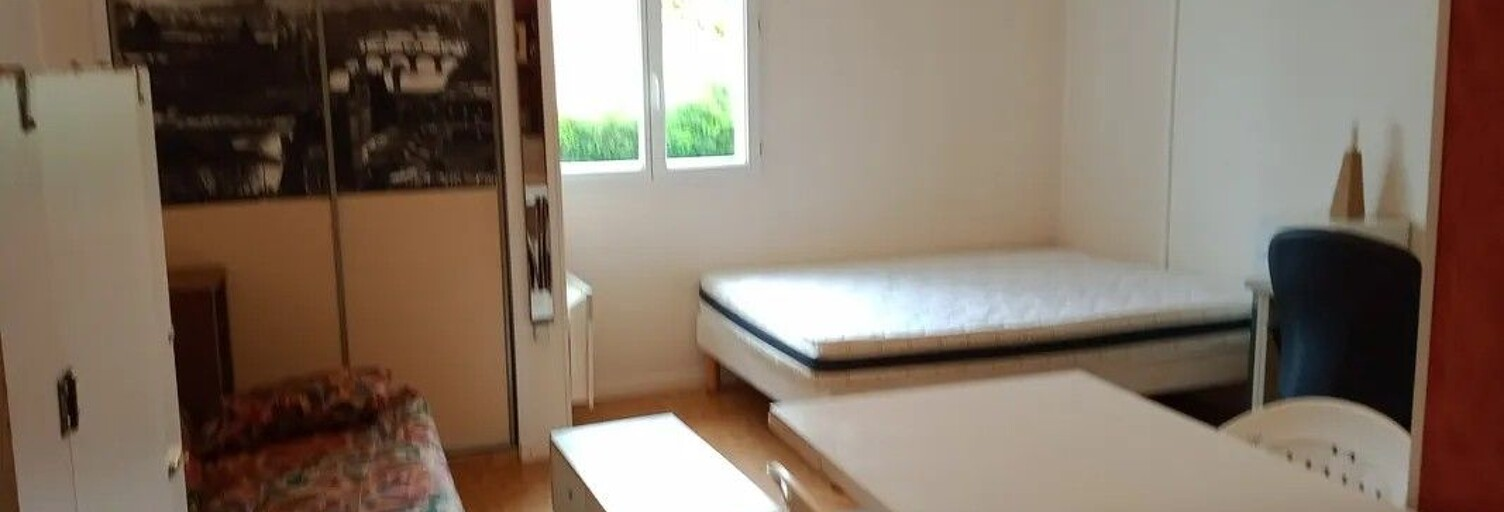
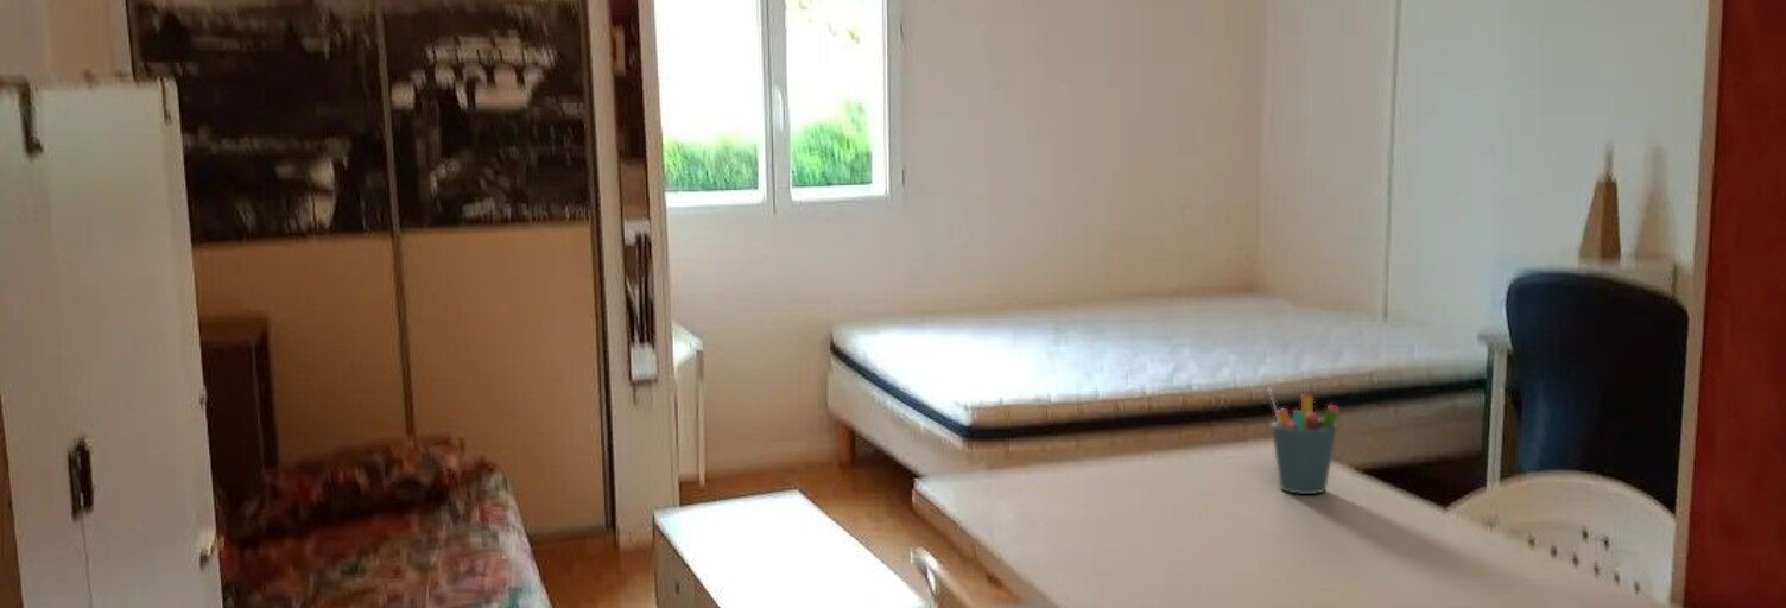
+ pen holder (1303, 438)
